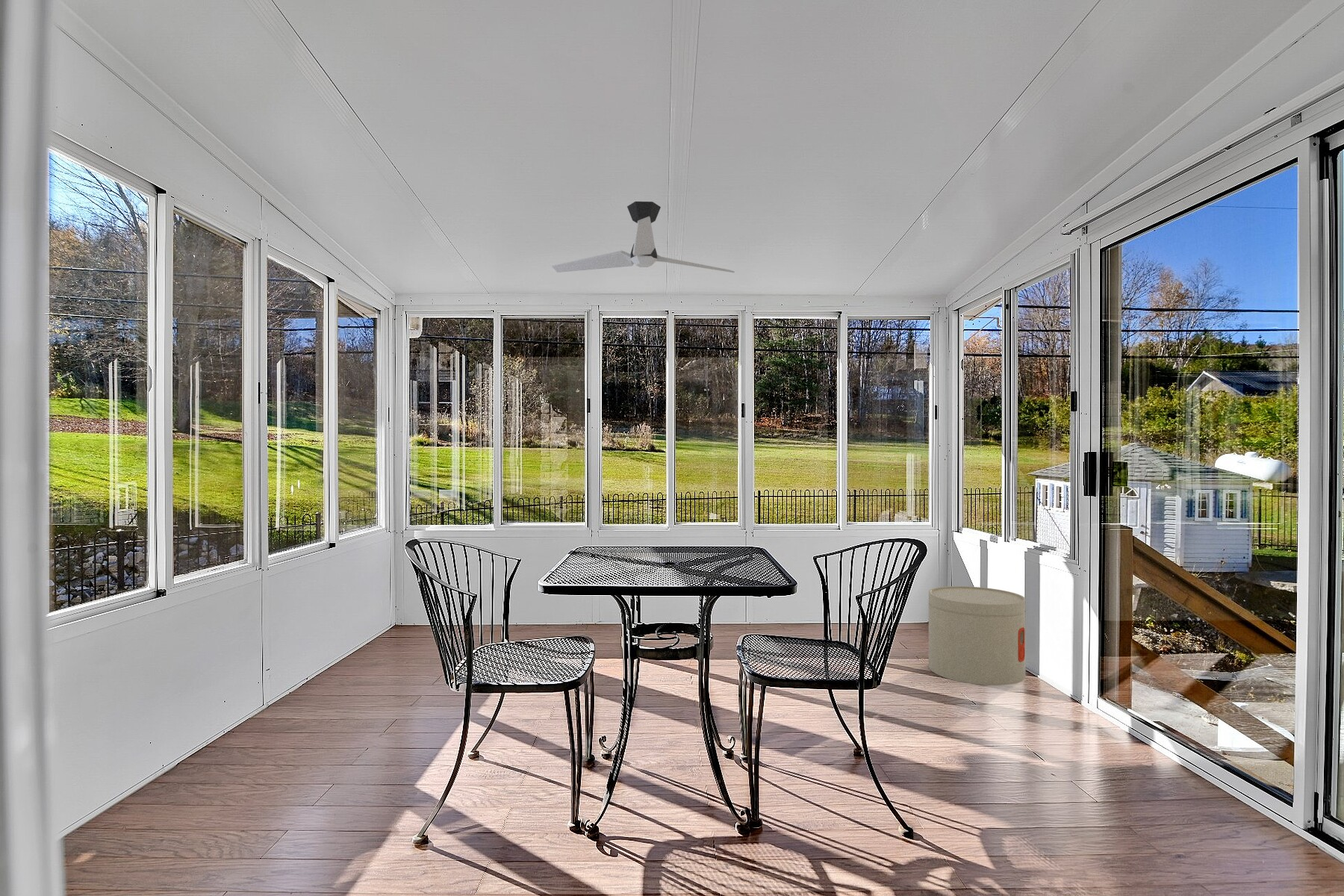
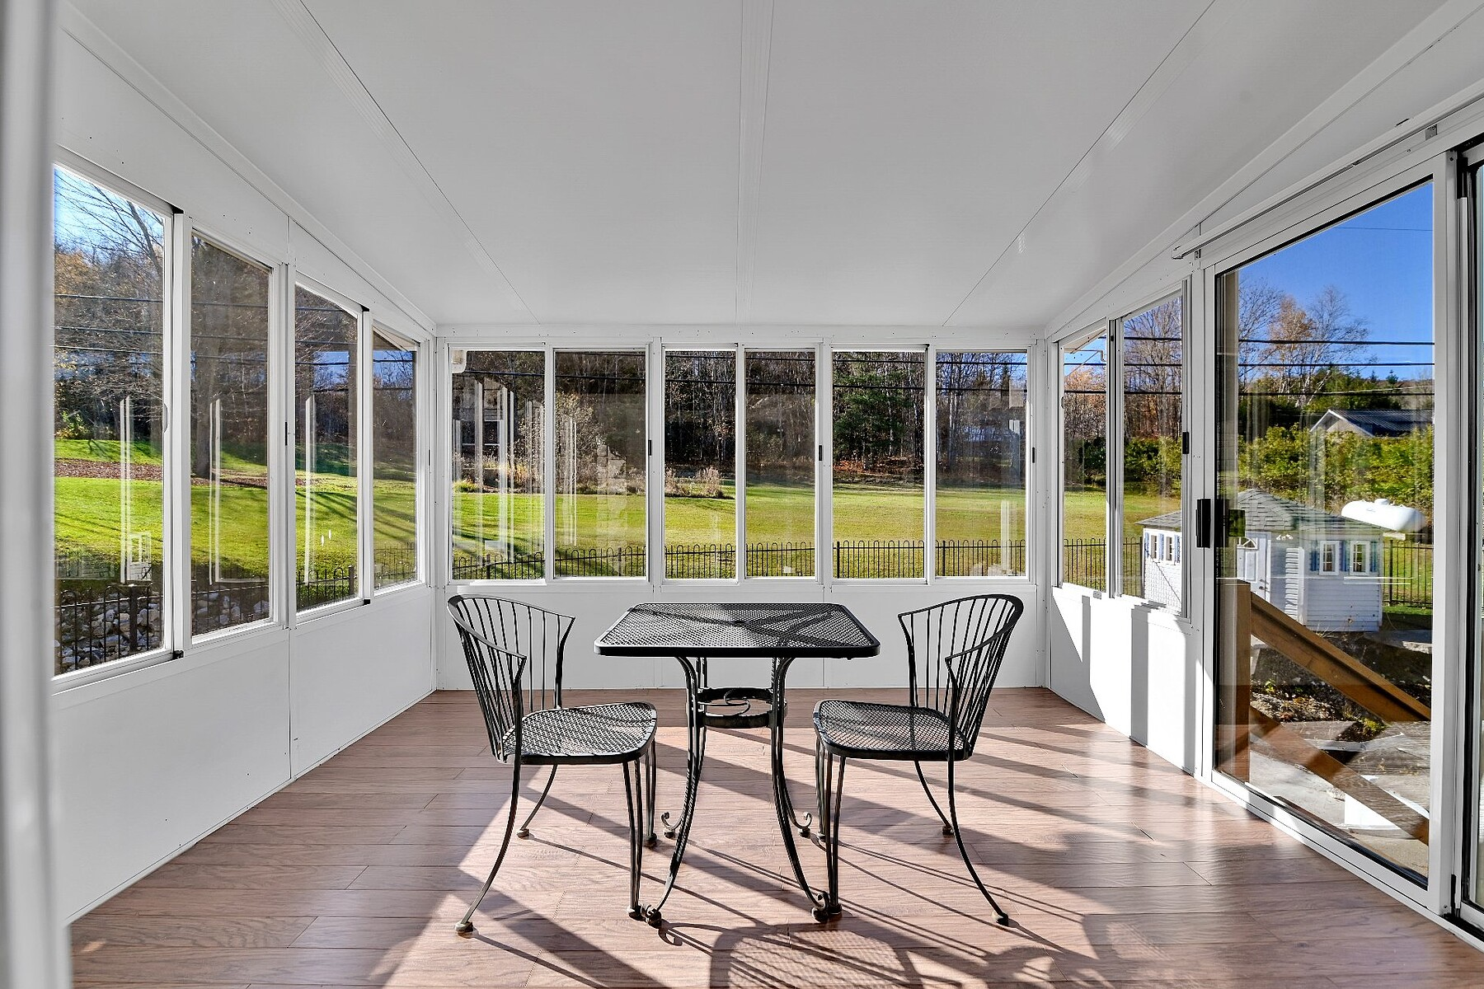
- side table (975, 632)
- ceiling fan (644, 228)
